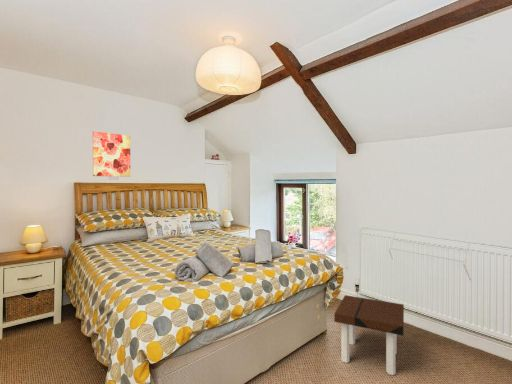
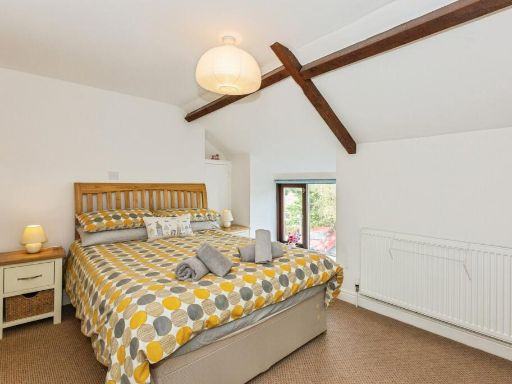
- wall art (112, 155)
- side table (370, 328)
